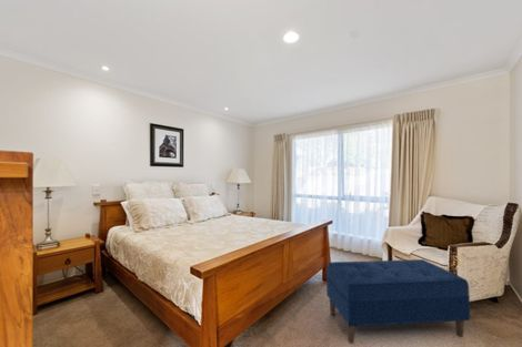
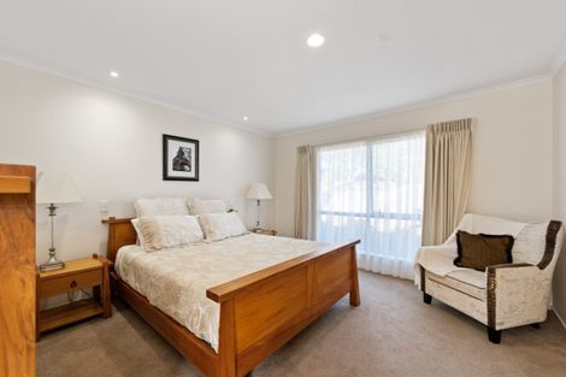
- bench (391, 296)
